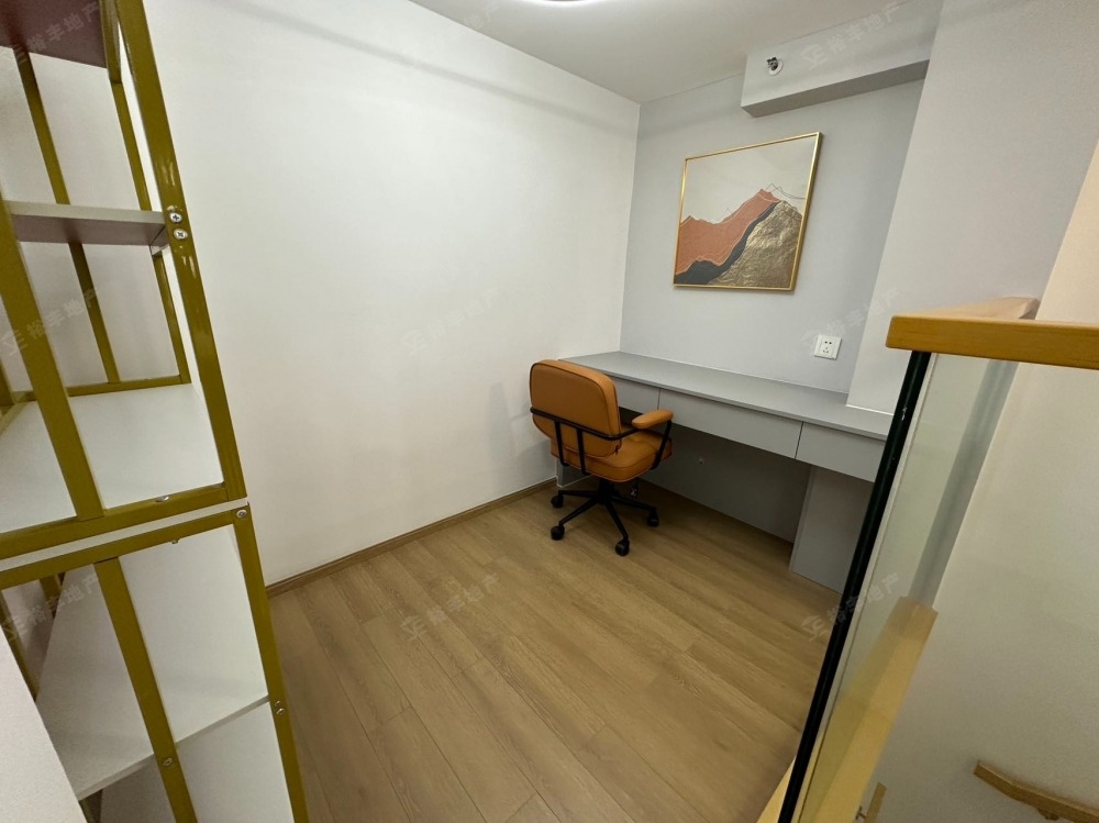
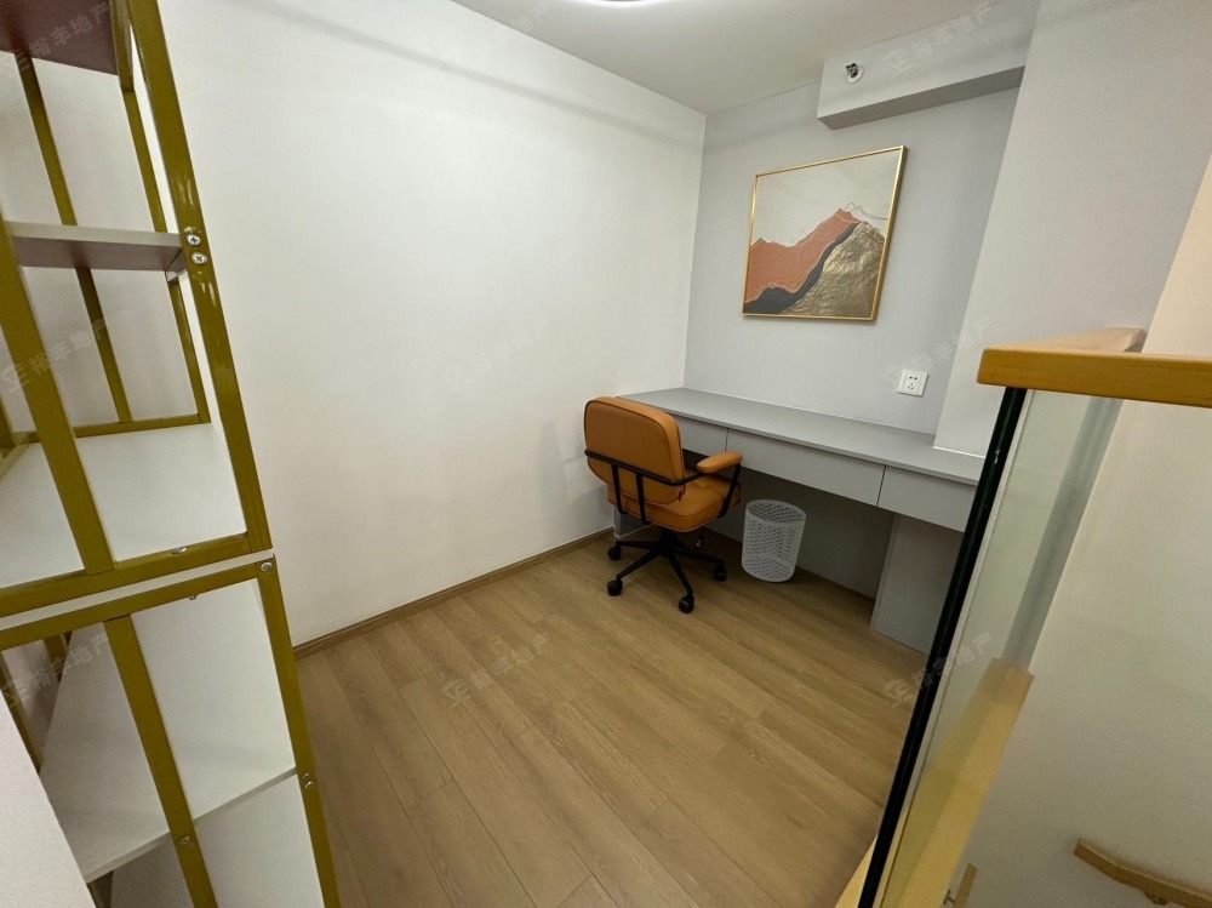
+ waste bin (771, 541)
